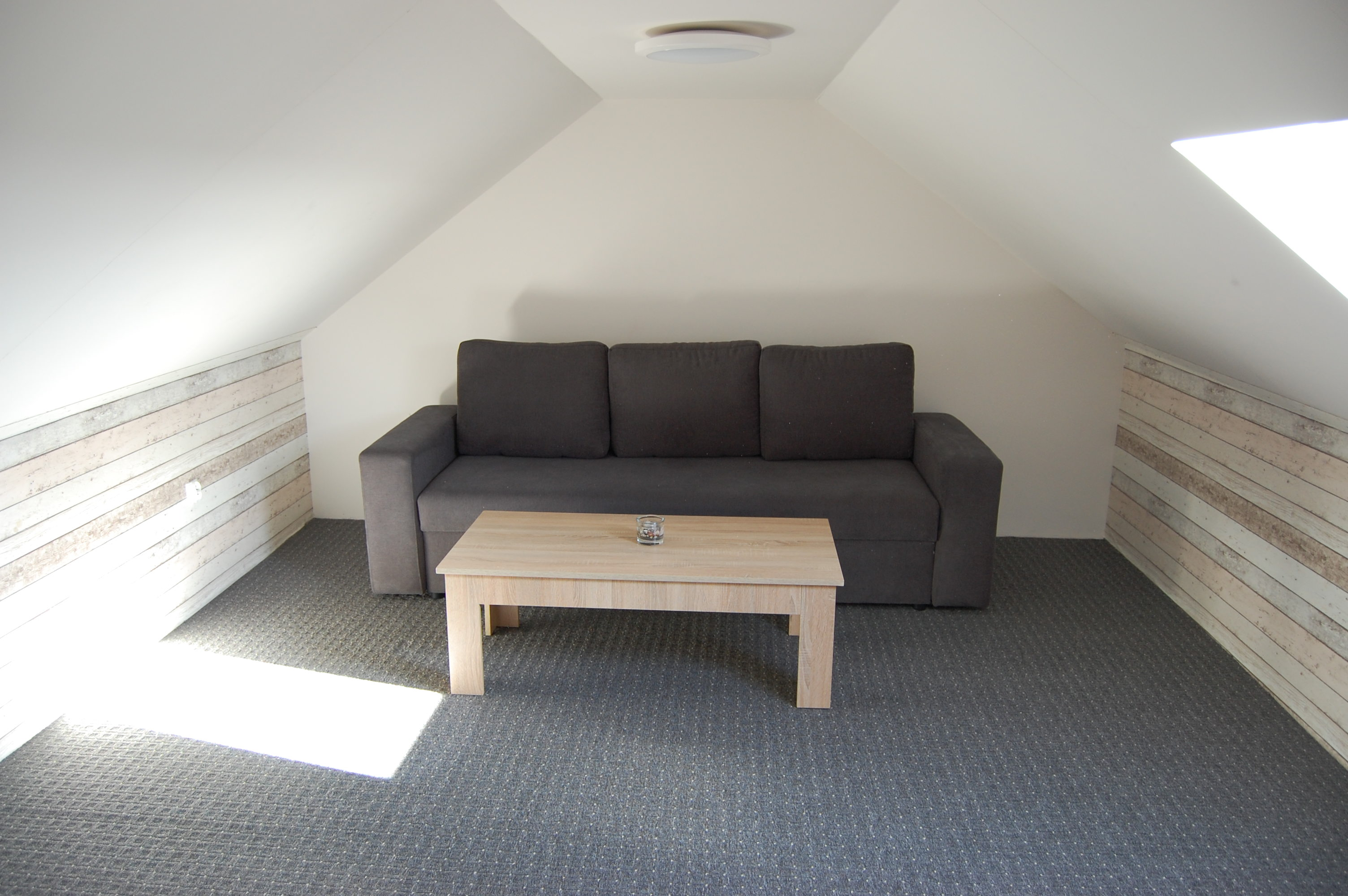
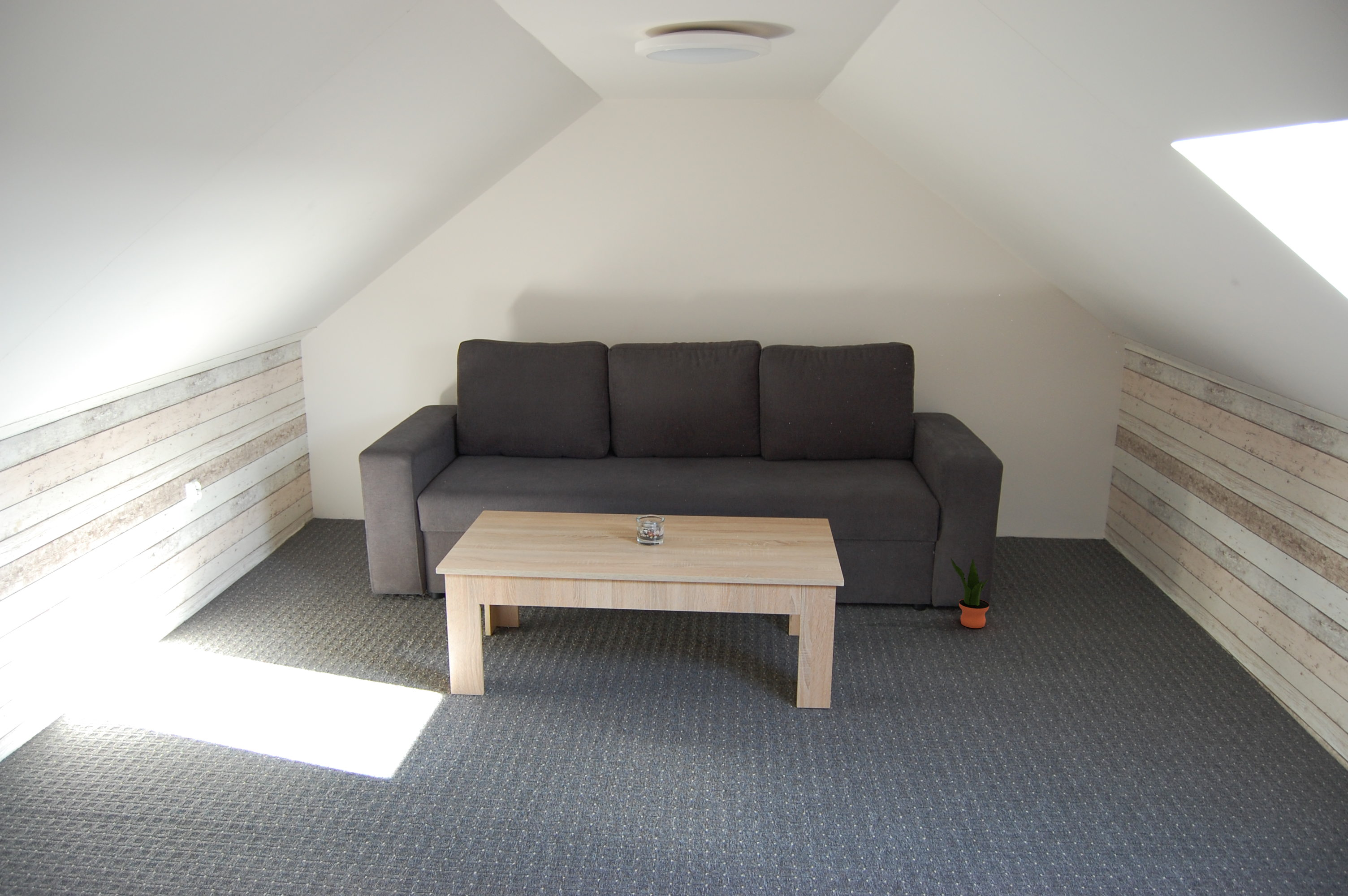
+ potted plant (969, 591)
